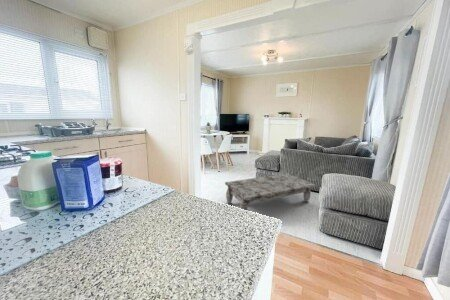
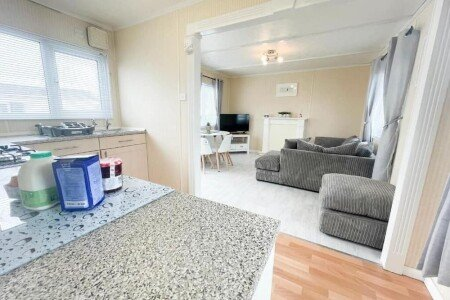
- coffee table (269, 193)
